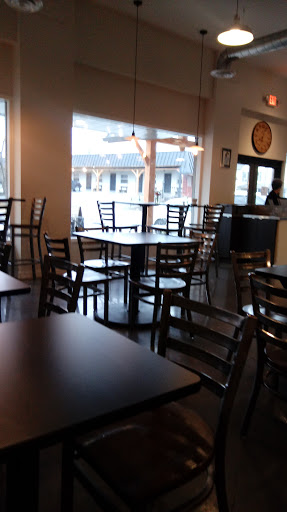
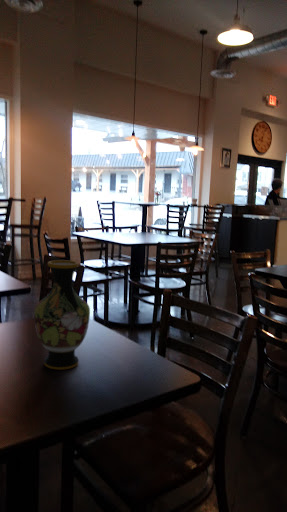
+ vase (62, 313)
